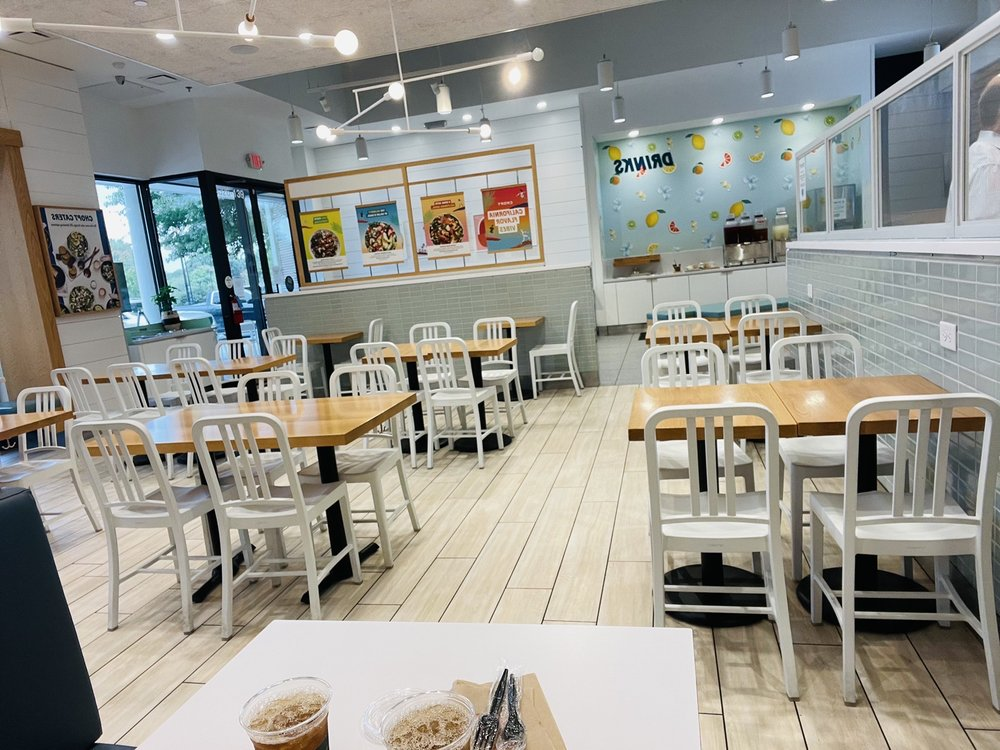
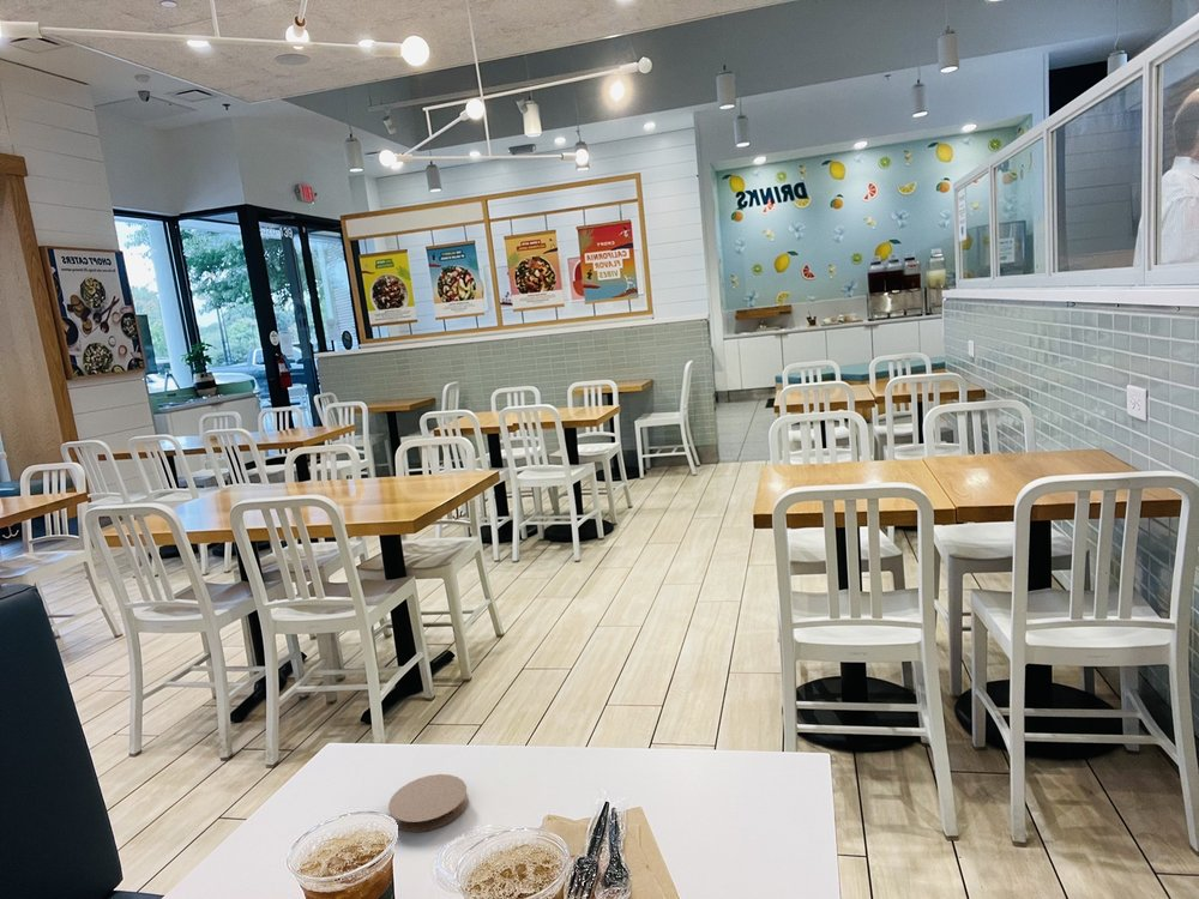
+ coaster (428, 801)
